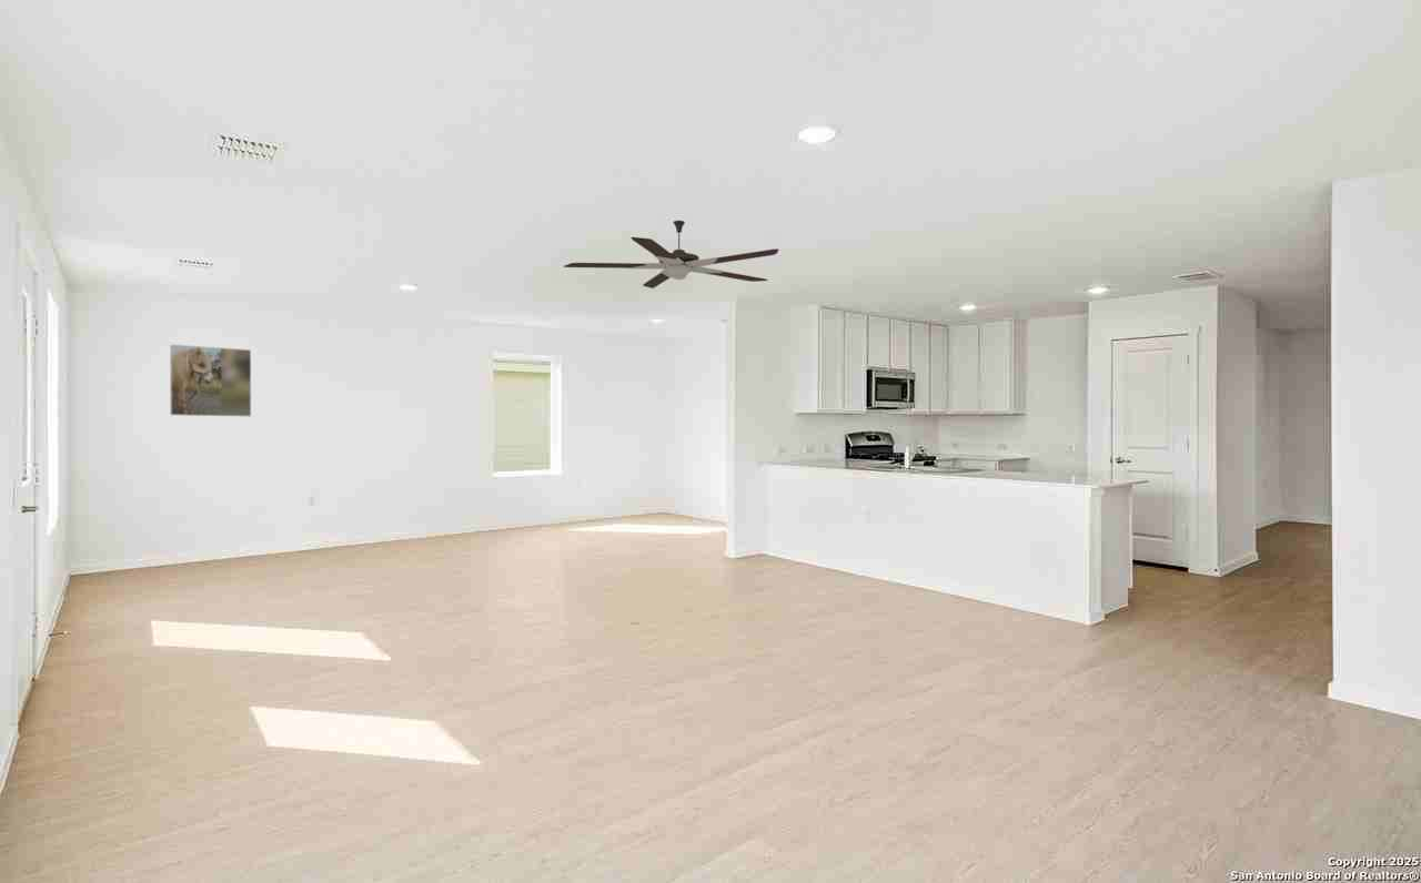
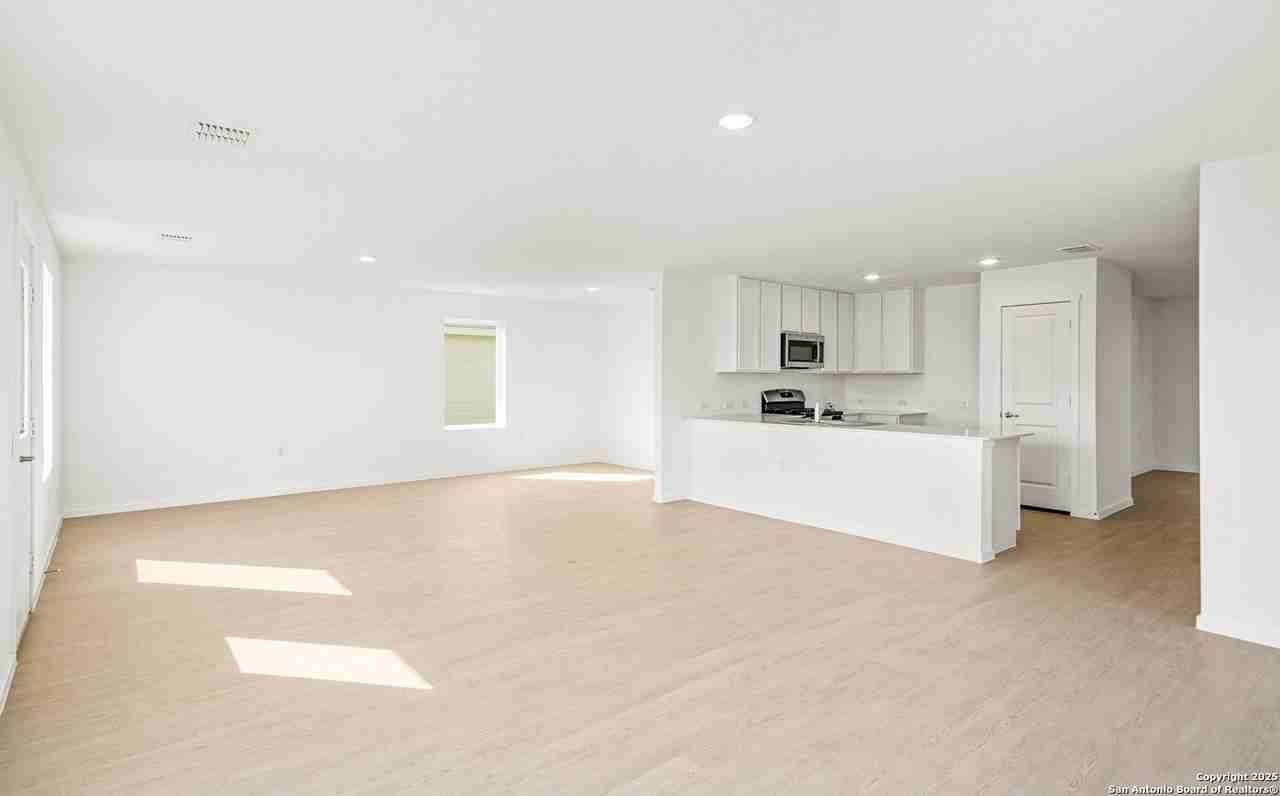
- ceiling fan (668, 252)
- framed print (211, 382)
